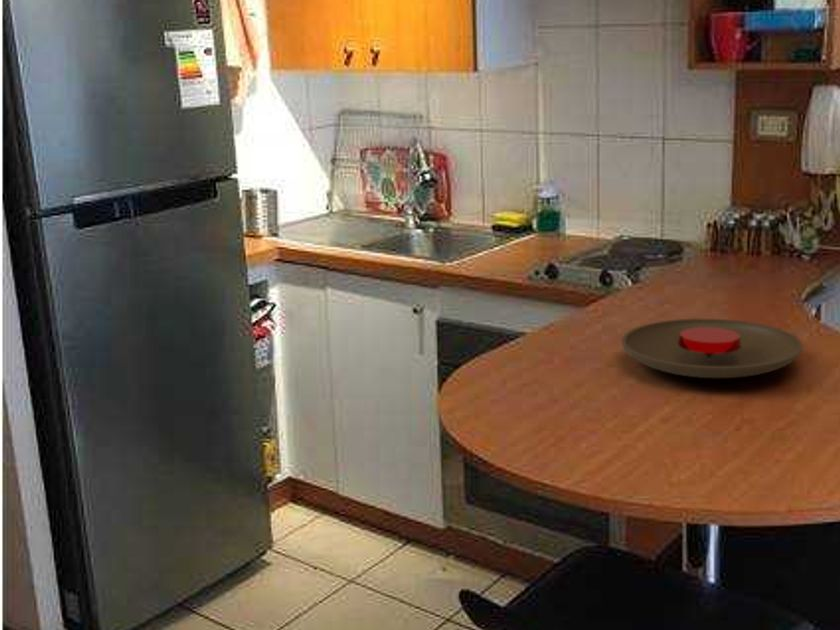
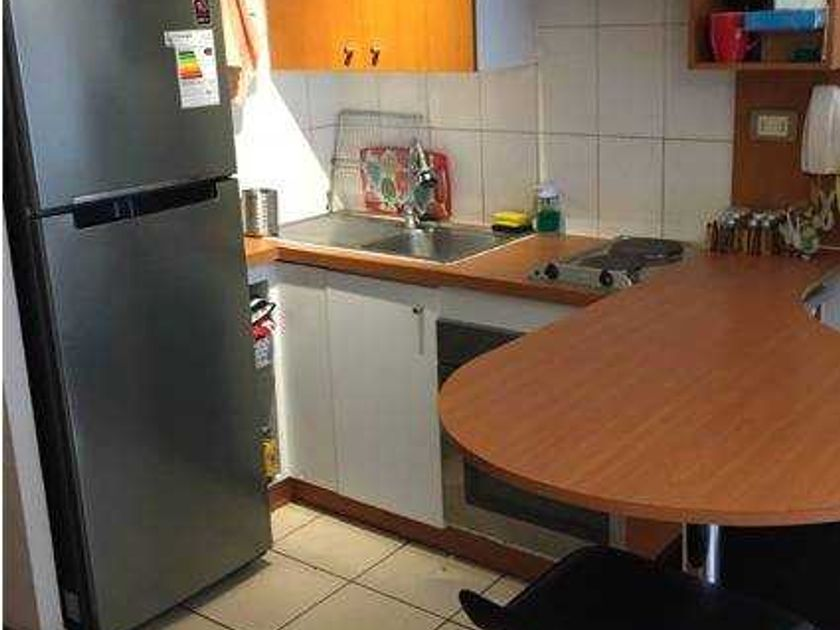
- plate (709, 351)
